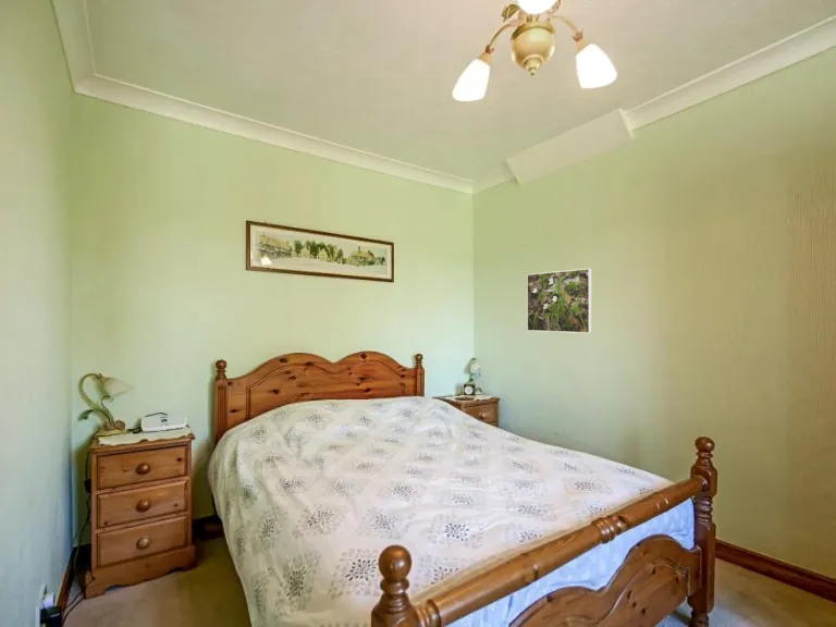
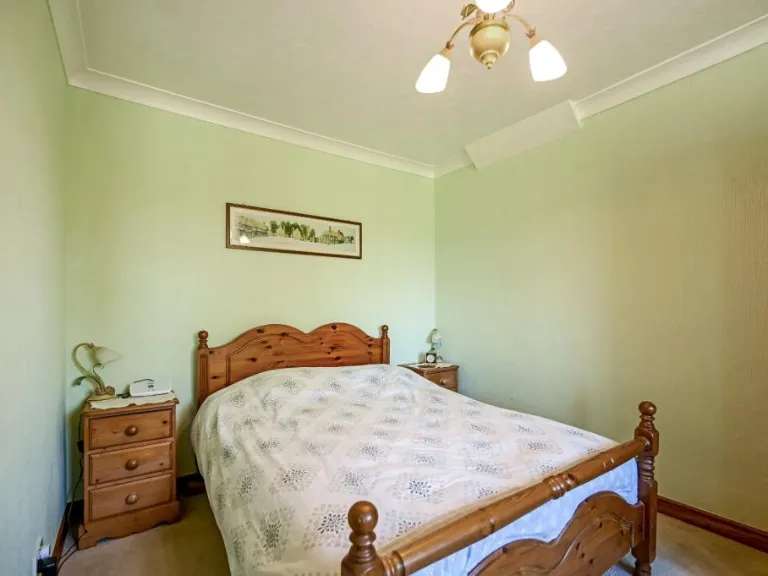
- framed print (556, 302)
